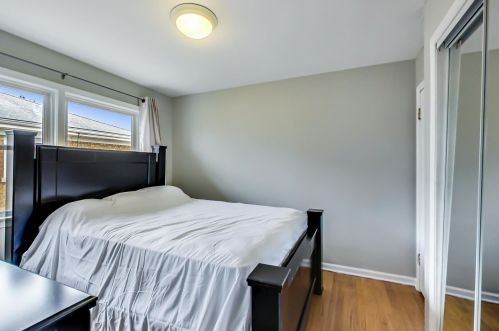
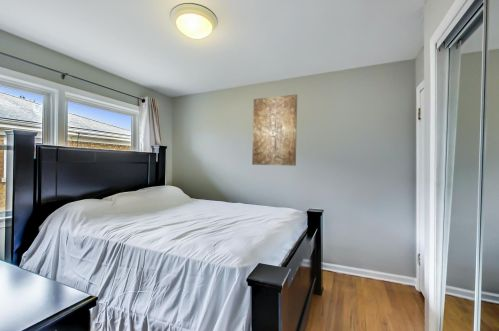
+ wall art (273, 131)
